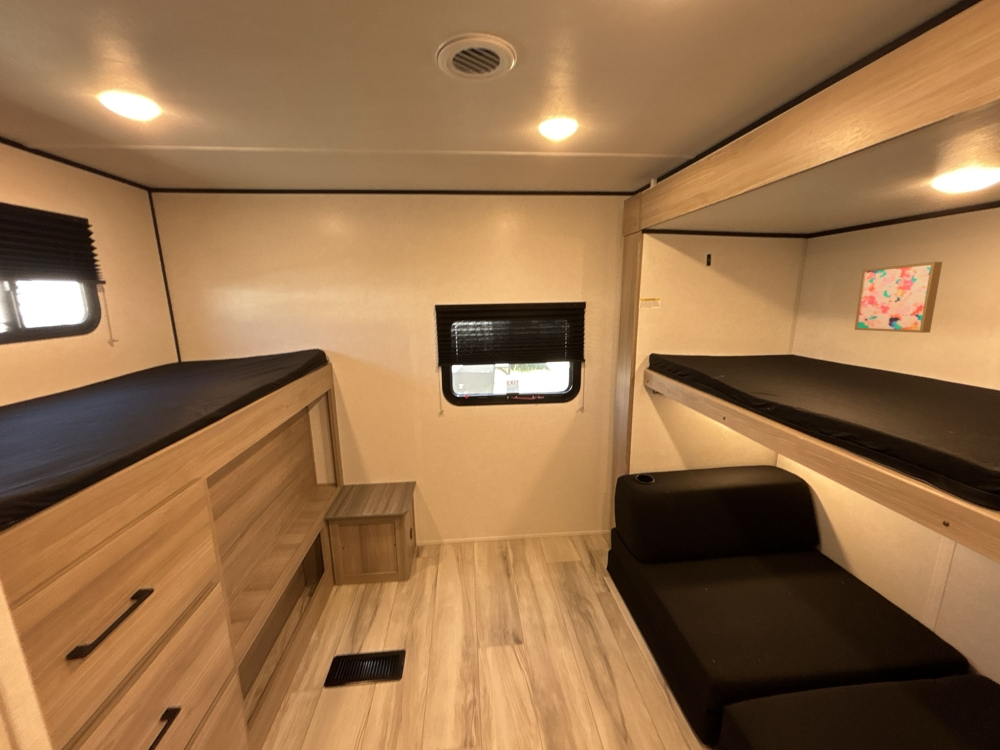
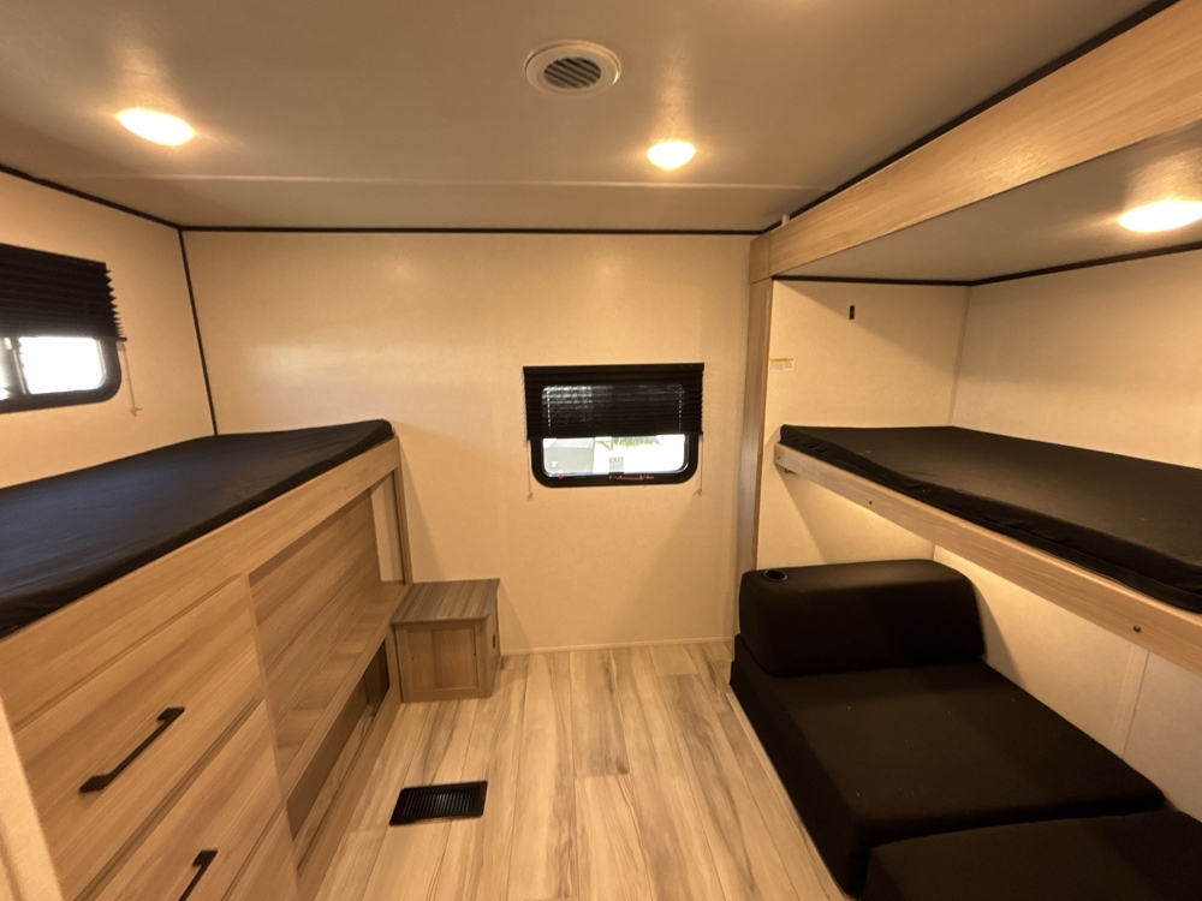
- wall art (894, 299)
